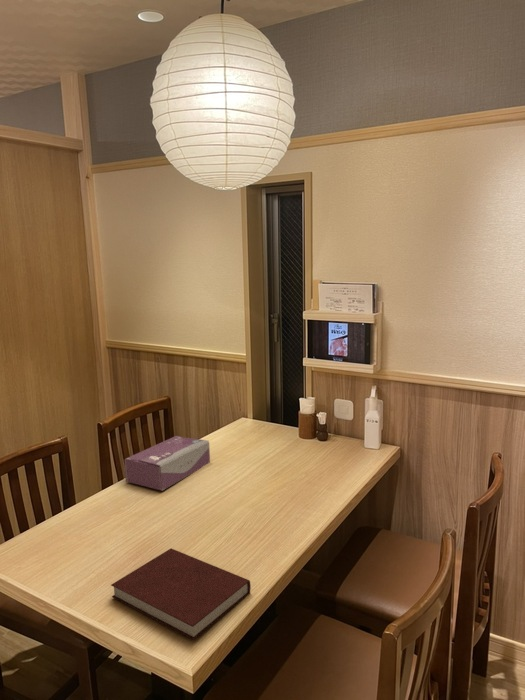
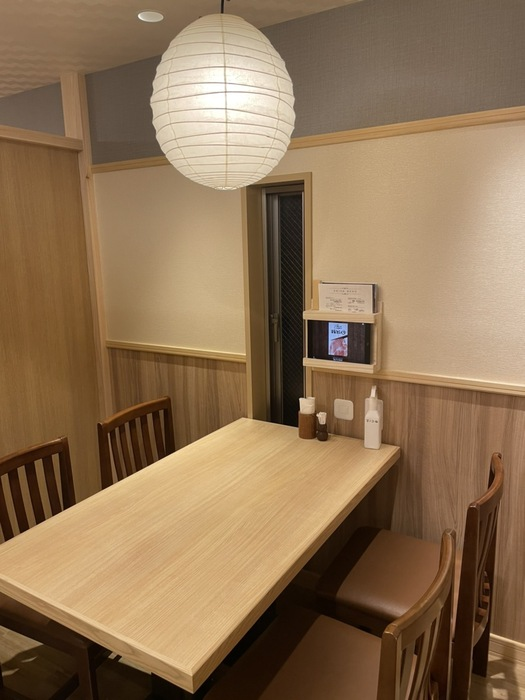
- notebook (181, 588)
- tissue box (168, 460)
